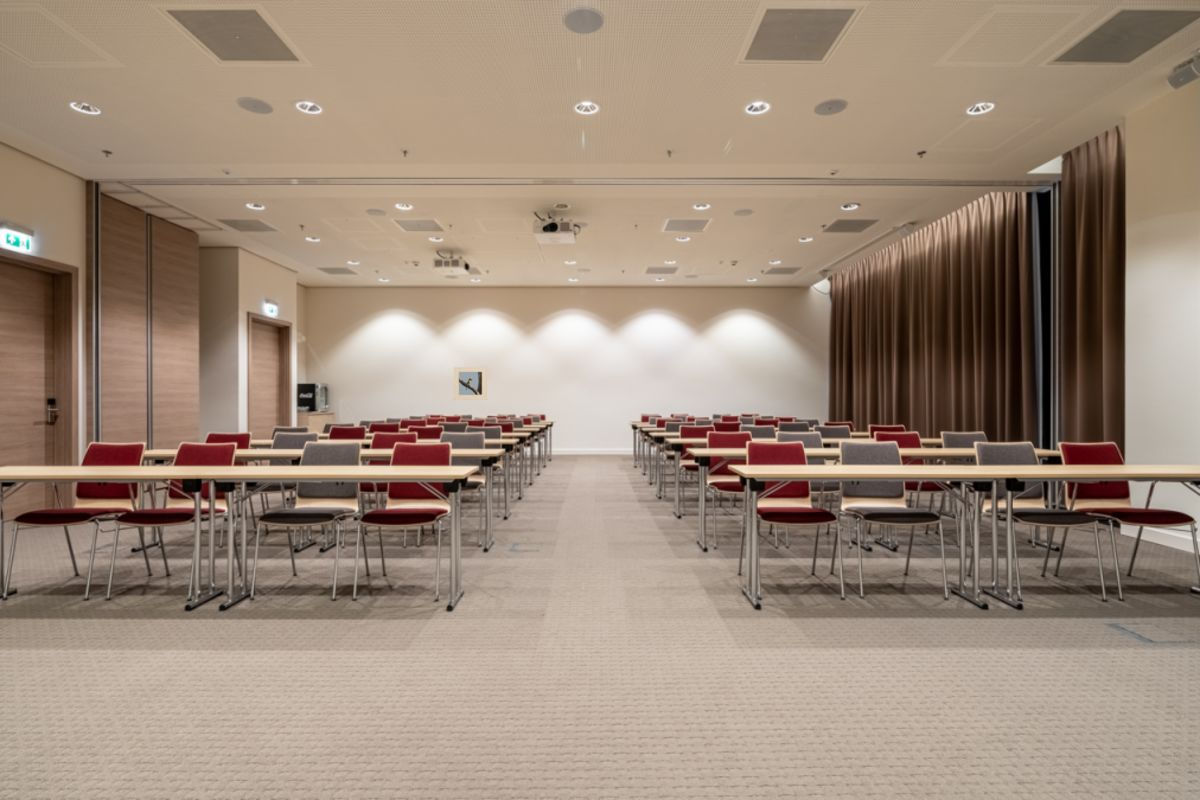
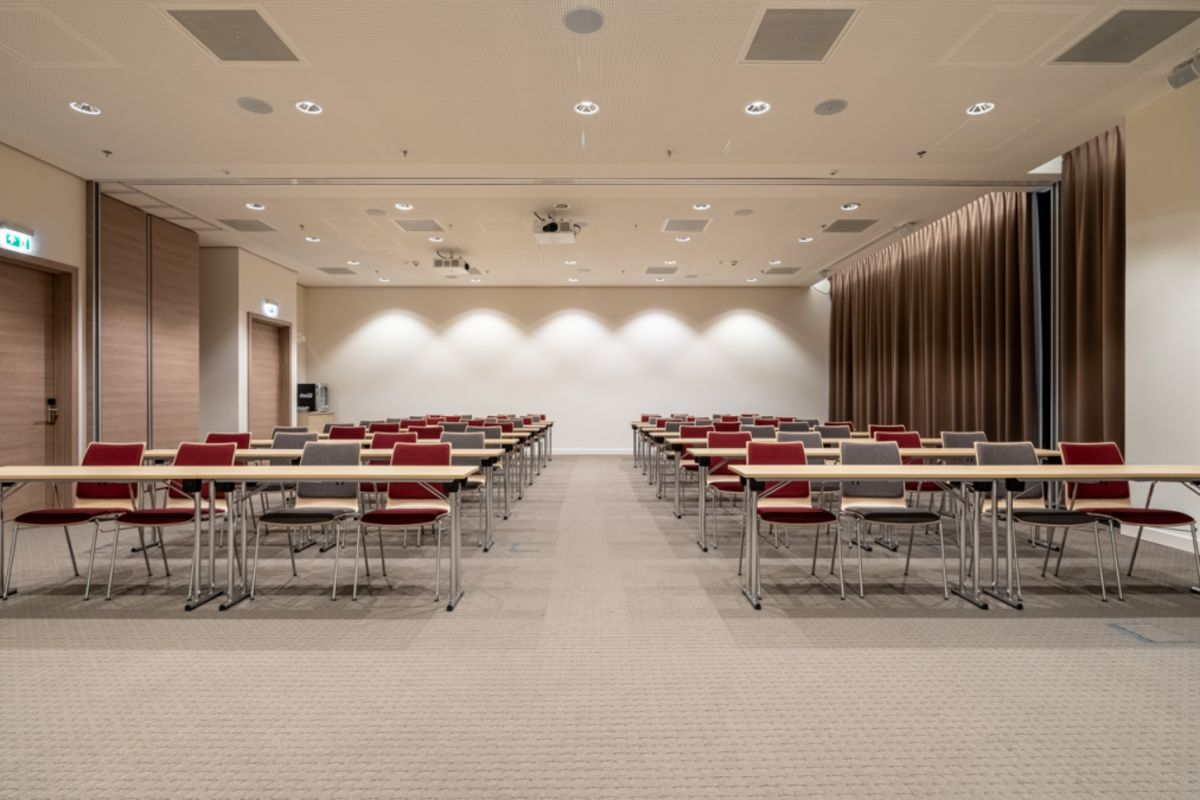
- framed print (470, 383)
